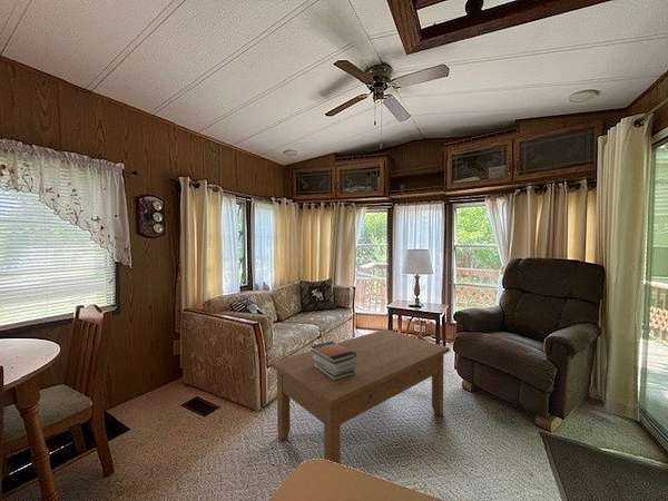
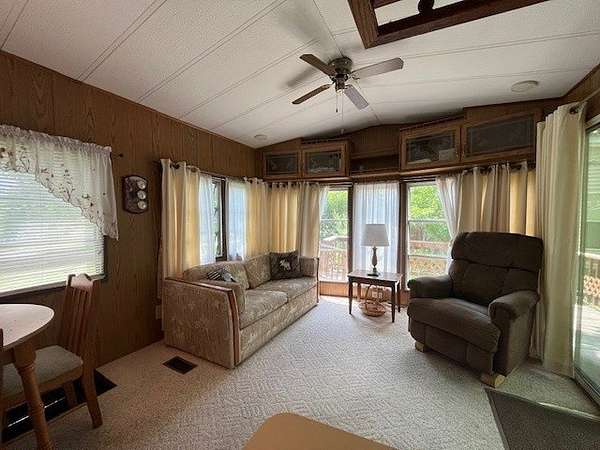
- coffee table (365, 390)
- book stack (333, 360)
